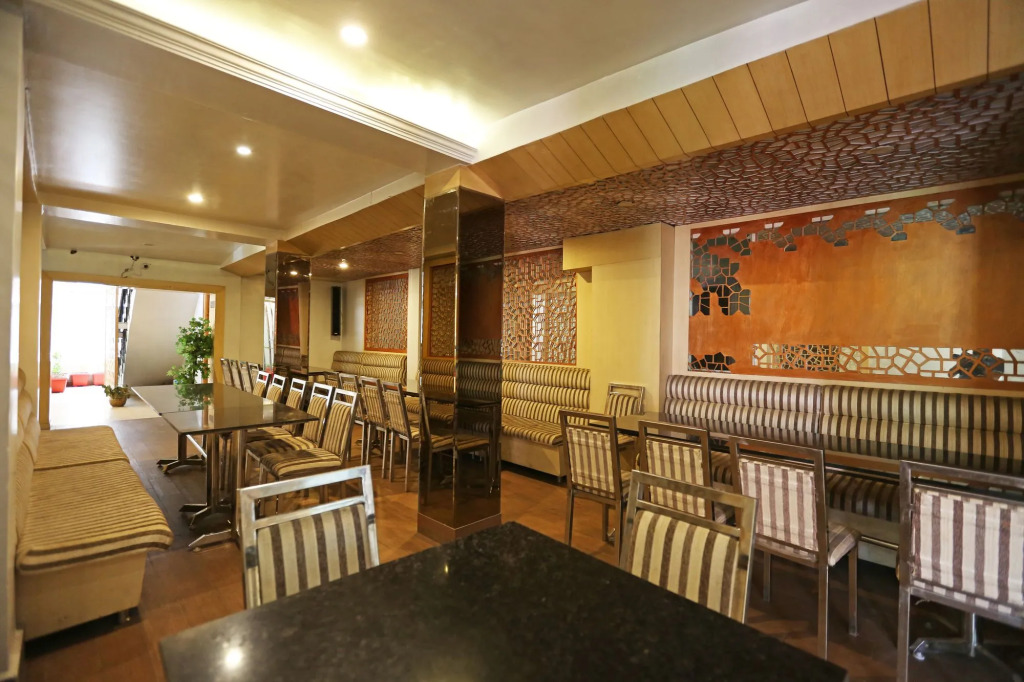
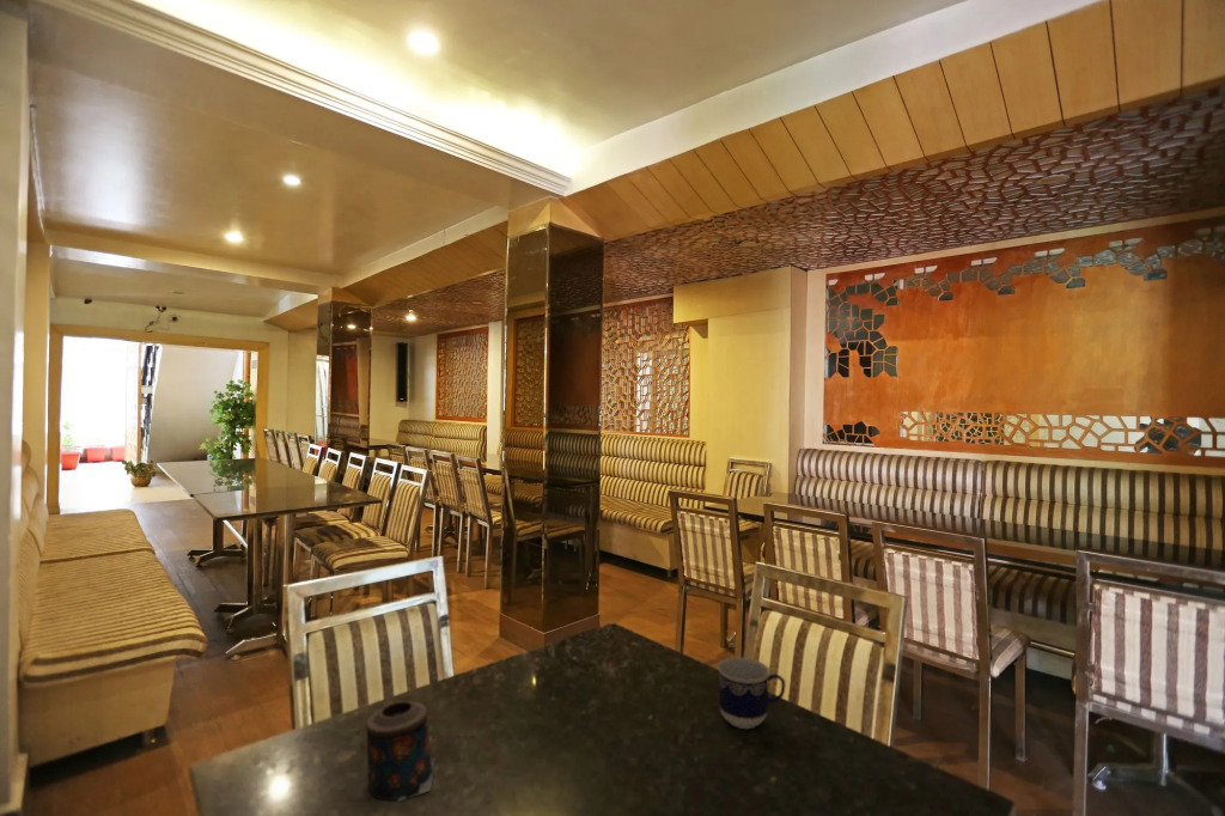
+ candle (407, 741)
+ cup (750, 694)
